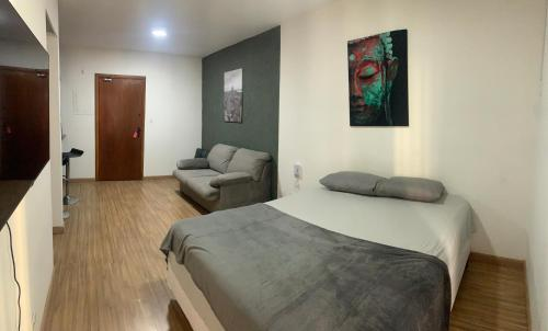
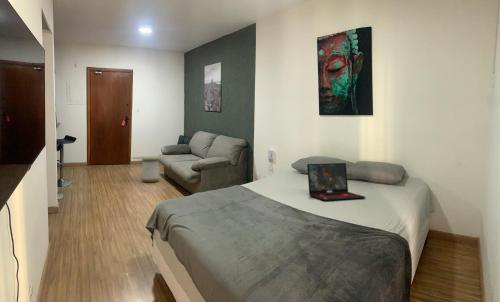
+ side table (150, 169)
+ laptop (335, 180)
